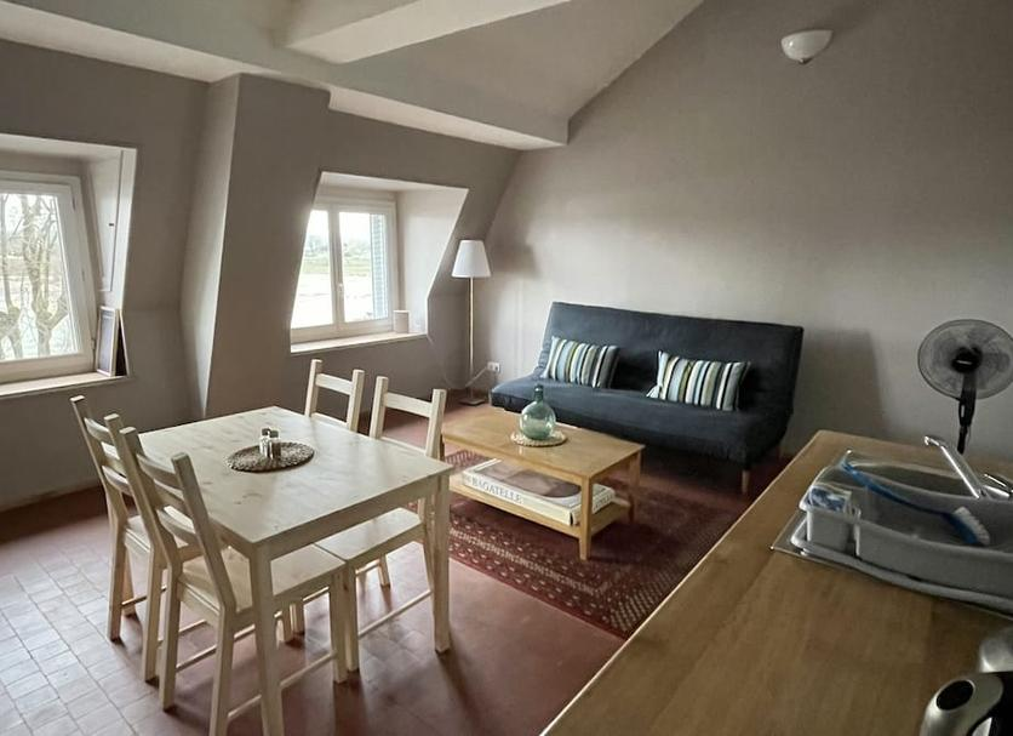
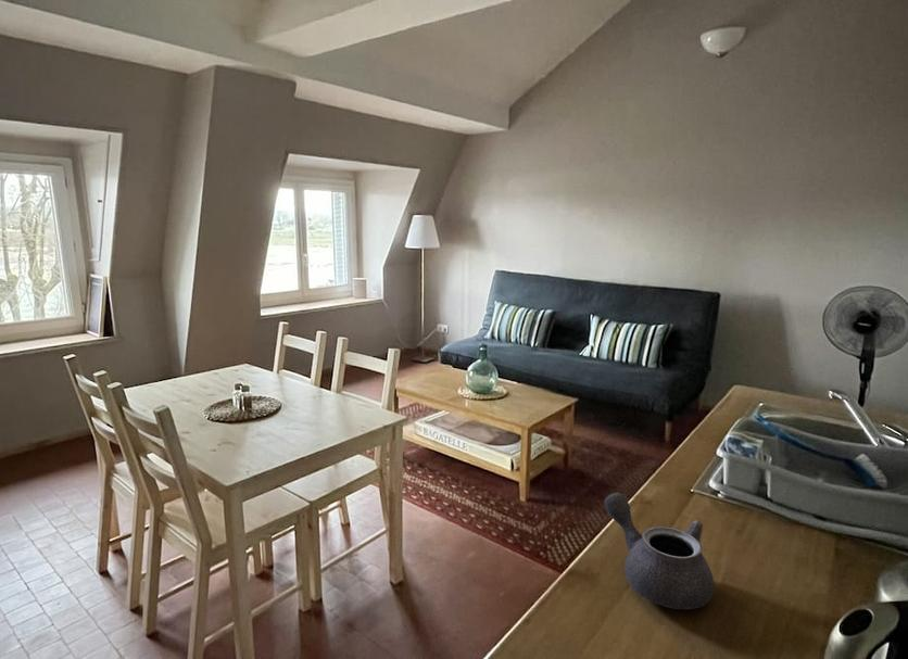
+ teapot (655, 543)
